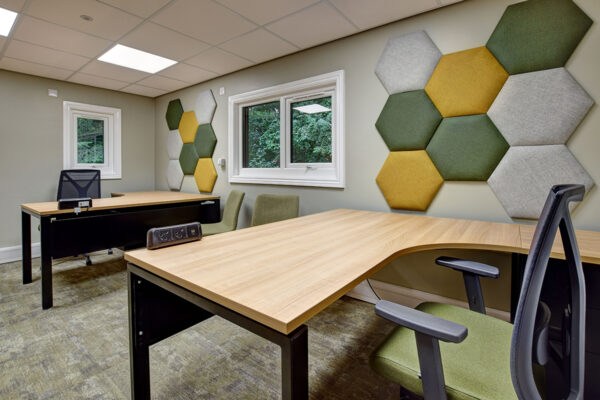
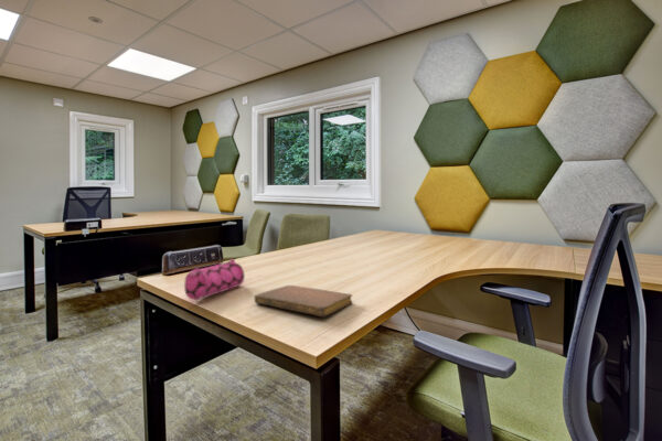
+ notebook (303, 299)
+ pencil case (215, 278)
